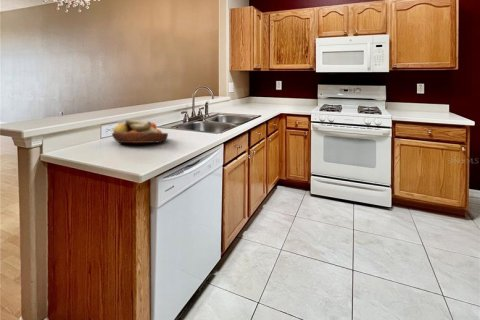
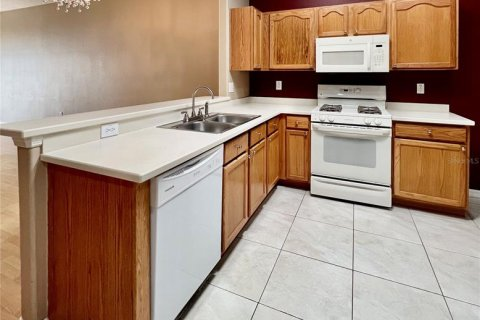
- fruit bowl (141, 131)
